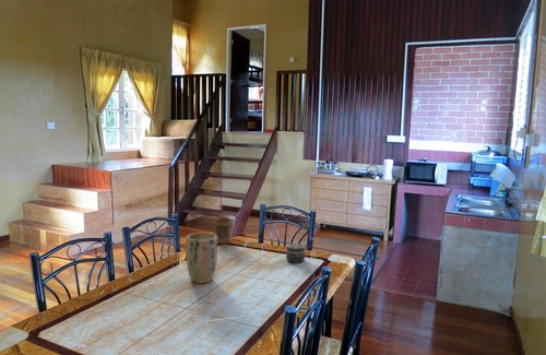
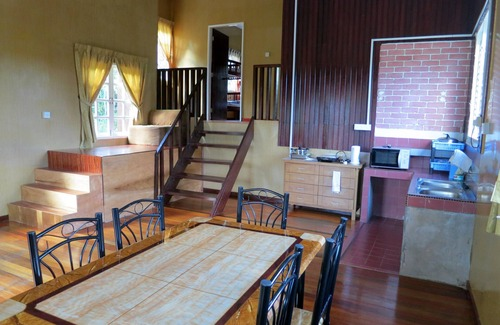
- plant pot (201, 258)
- mug (218, 229)
- jar (295, 252)
